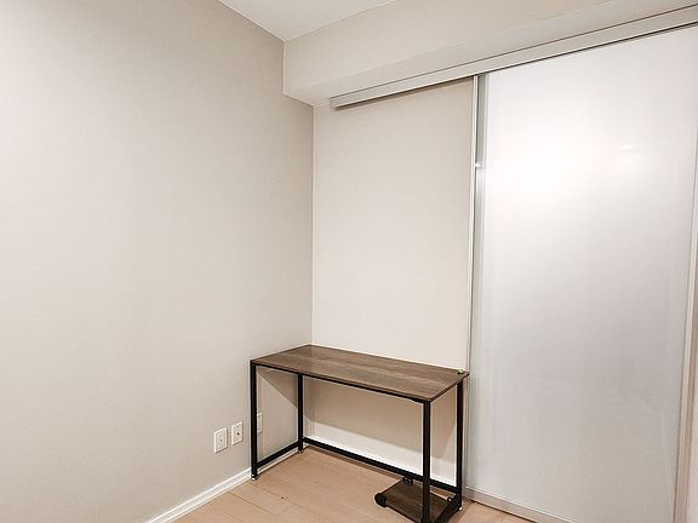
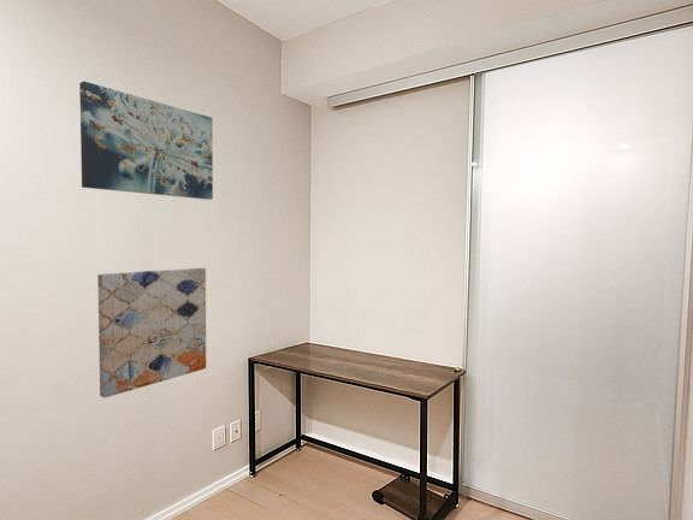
+ wall art (154, 148)
+ wall art (156, 326)
